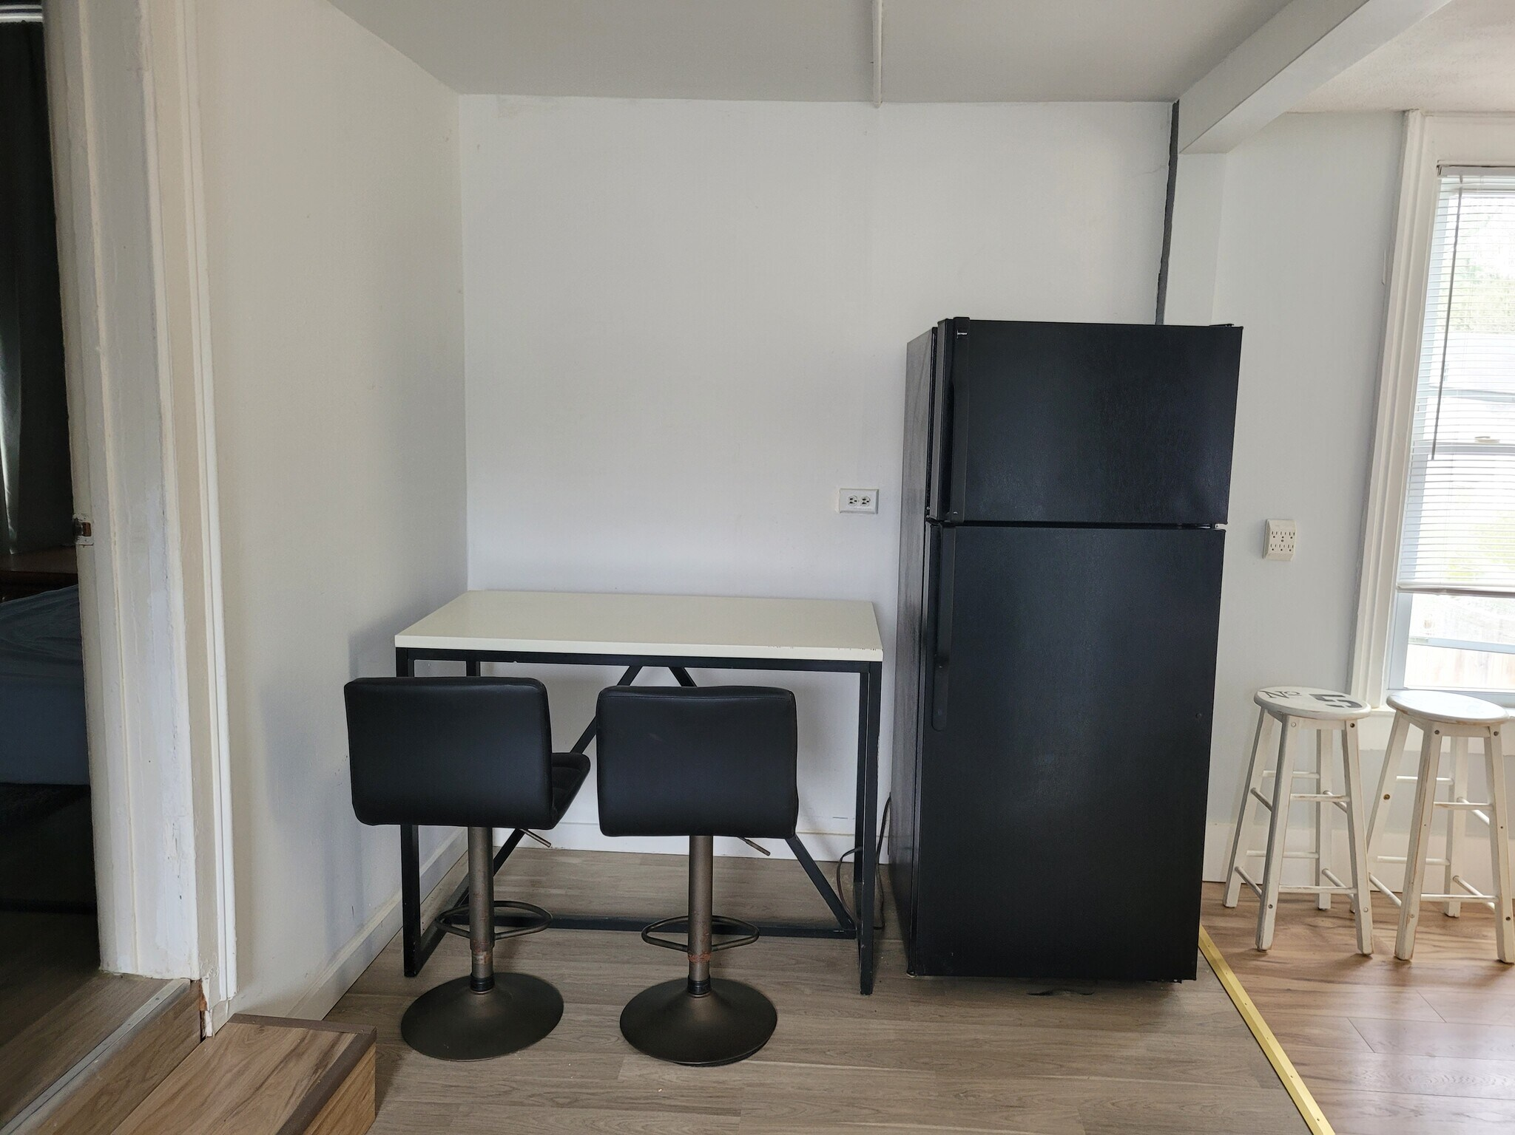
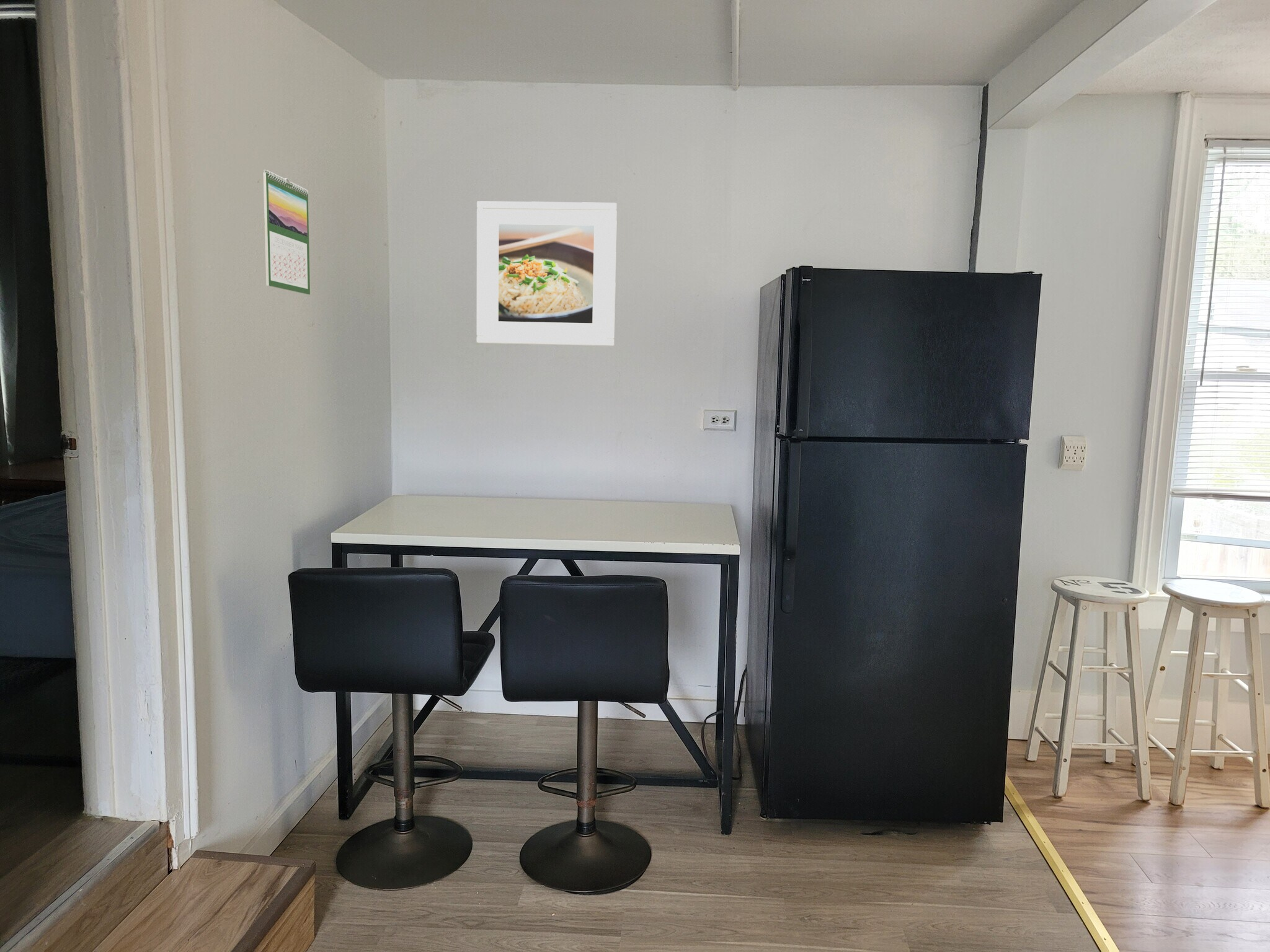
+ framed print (546, 274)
+ calendar (288, 234)
